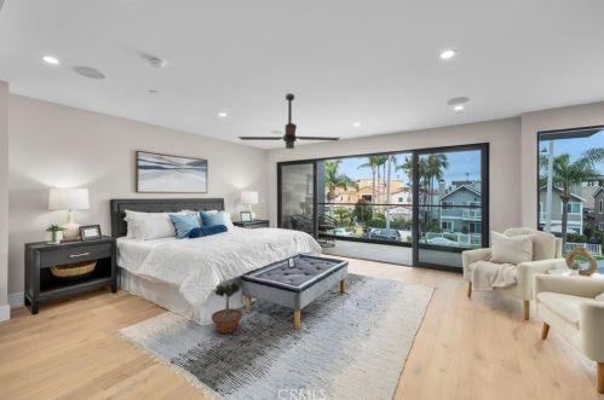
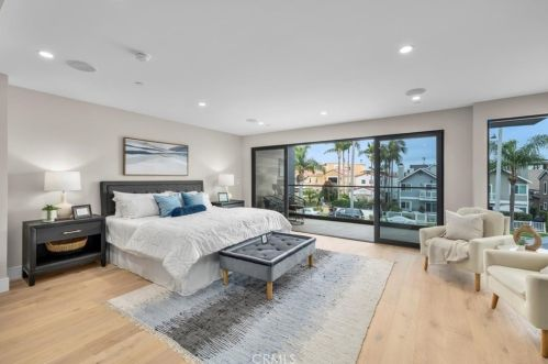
- ceiling fan (289, 118)
- potted tree (226, 303)
